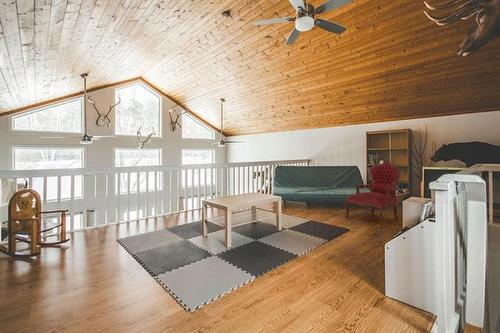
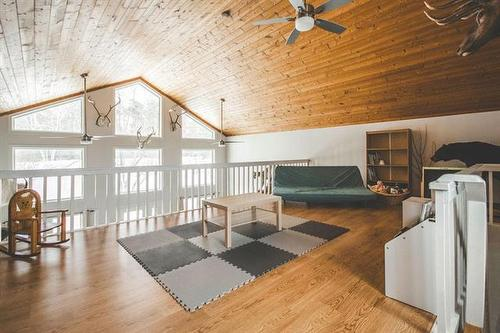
- armchair (375, 189)
